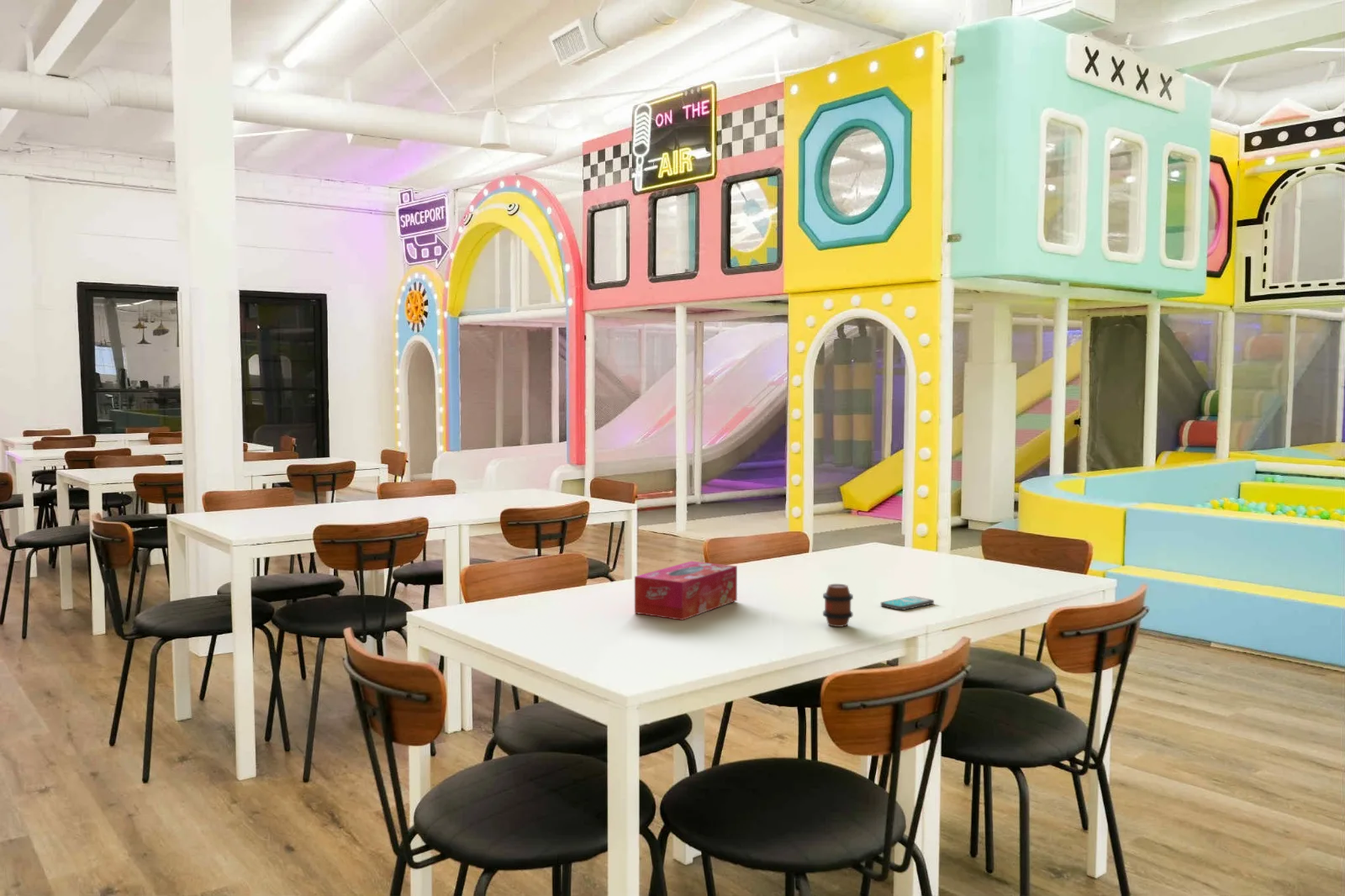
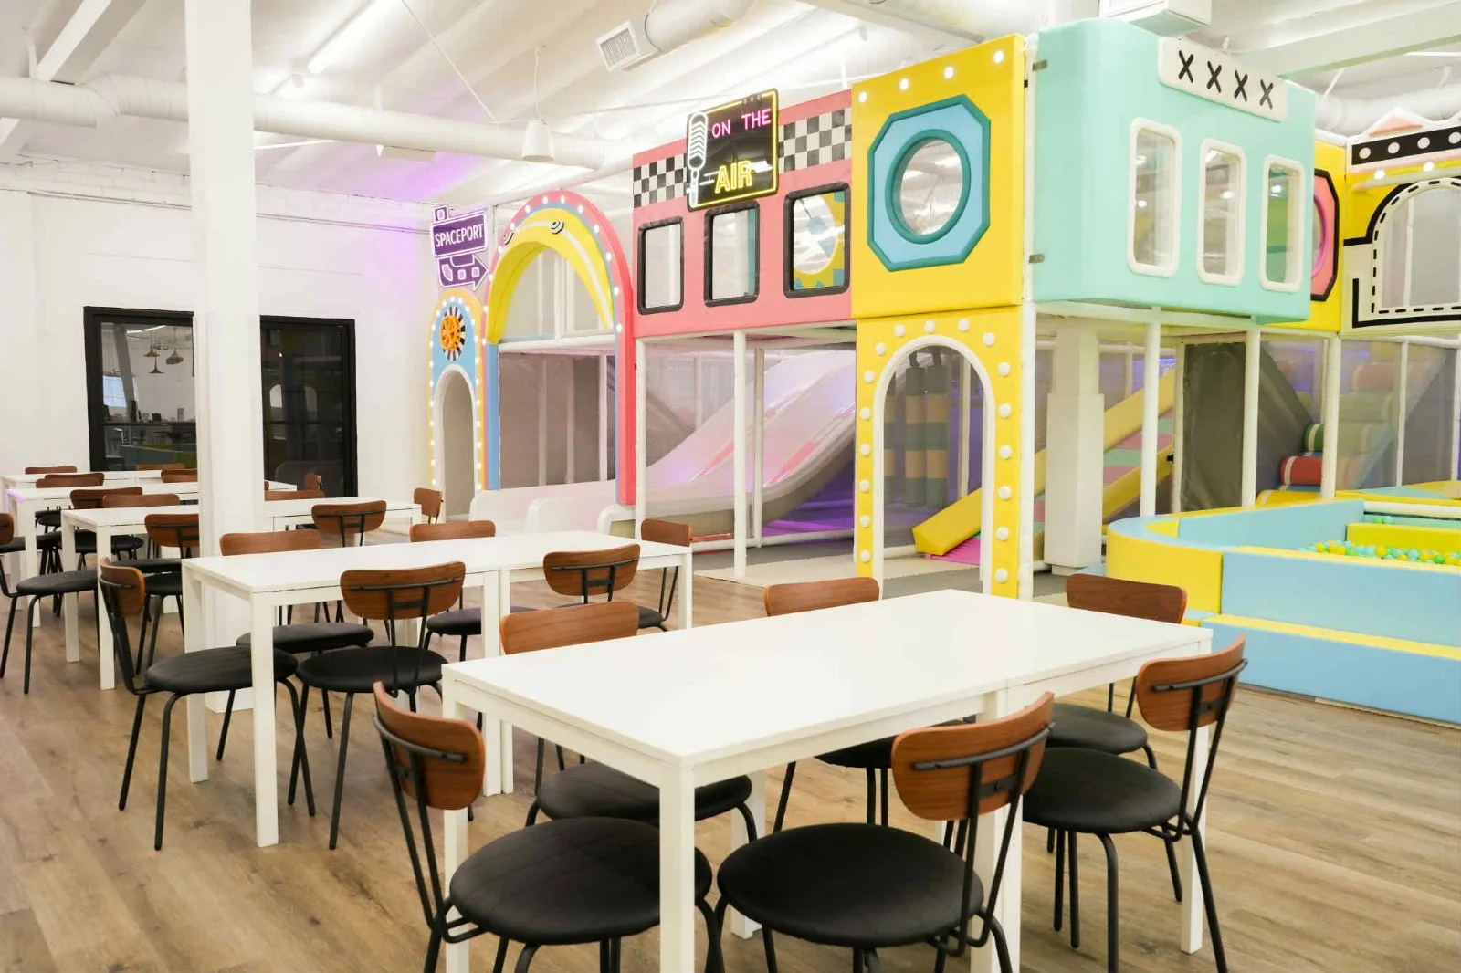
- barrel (837, 604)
- smartphone (907, 603)
- tissue box (687, 588)
